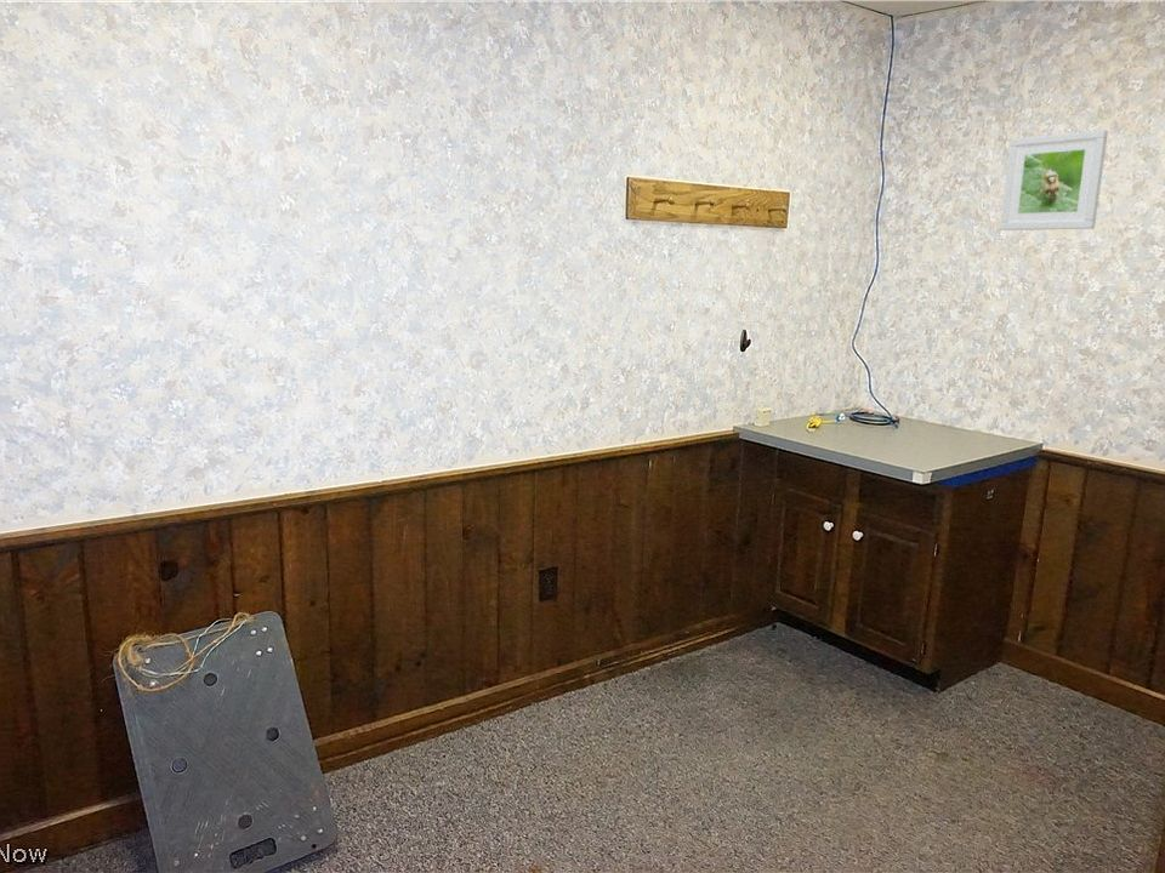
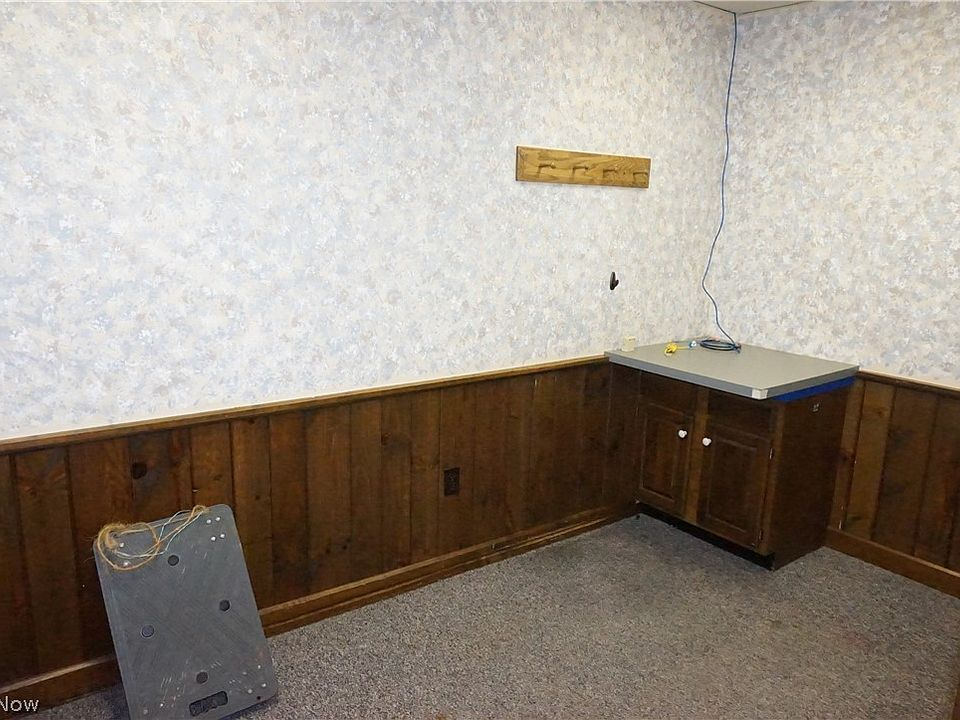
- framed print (1051, 182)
